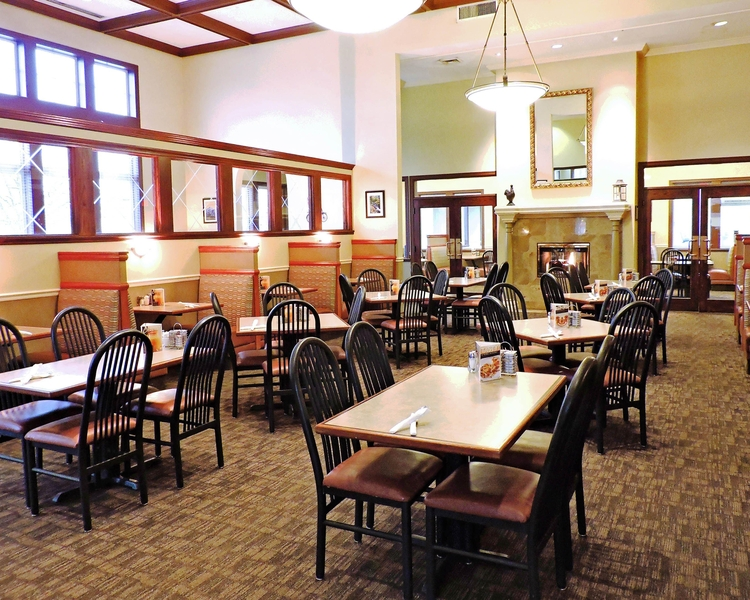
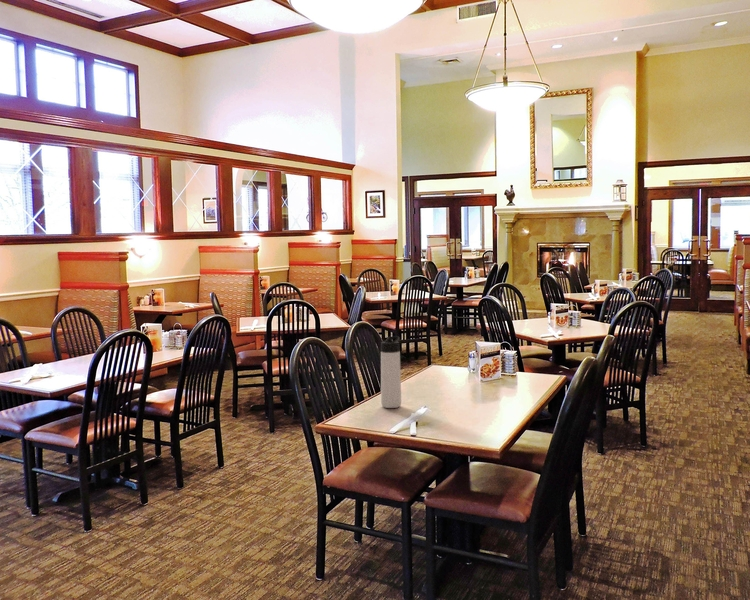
+ thermos bottle (391, 371)
